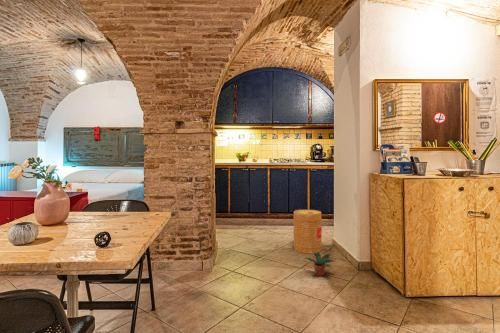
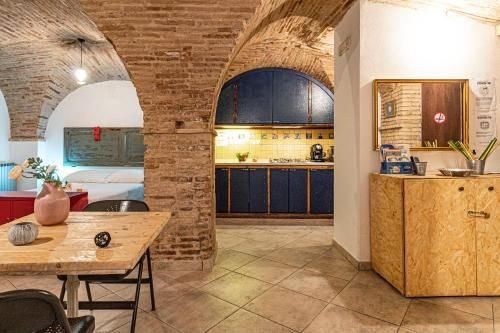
- basket (307, 230)
- potted plant (320, 262)
